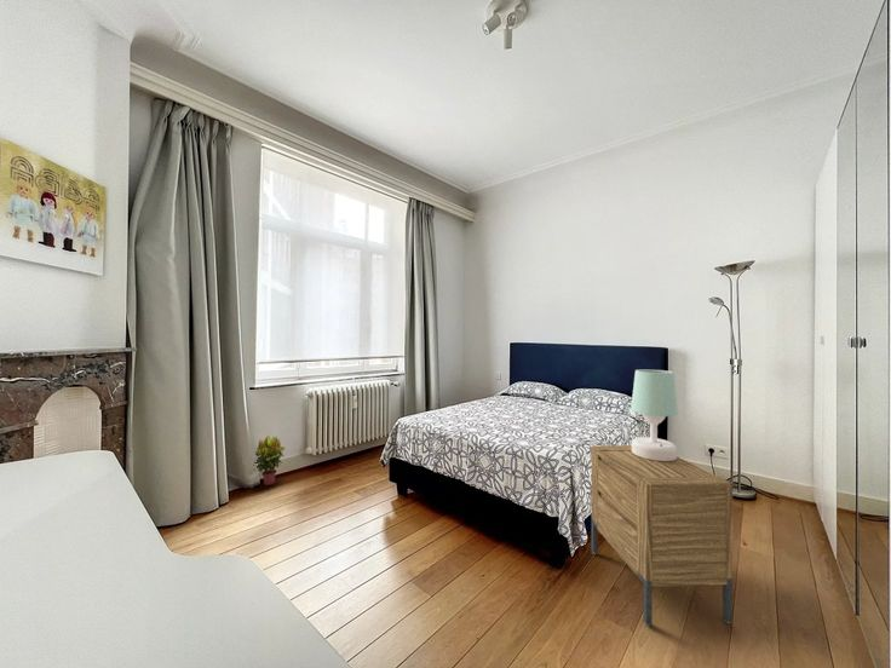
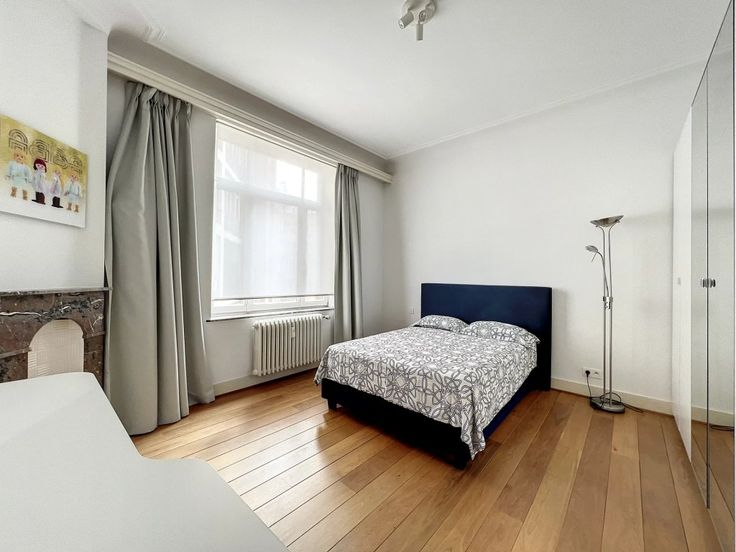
- table lamp (653, 411)
- nightstand (651, 522)
- potted plant (270, 459)
